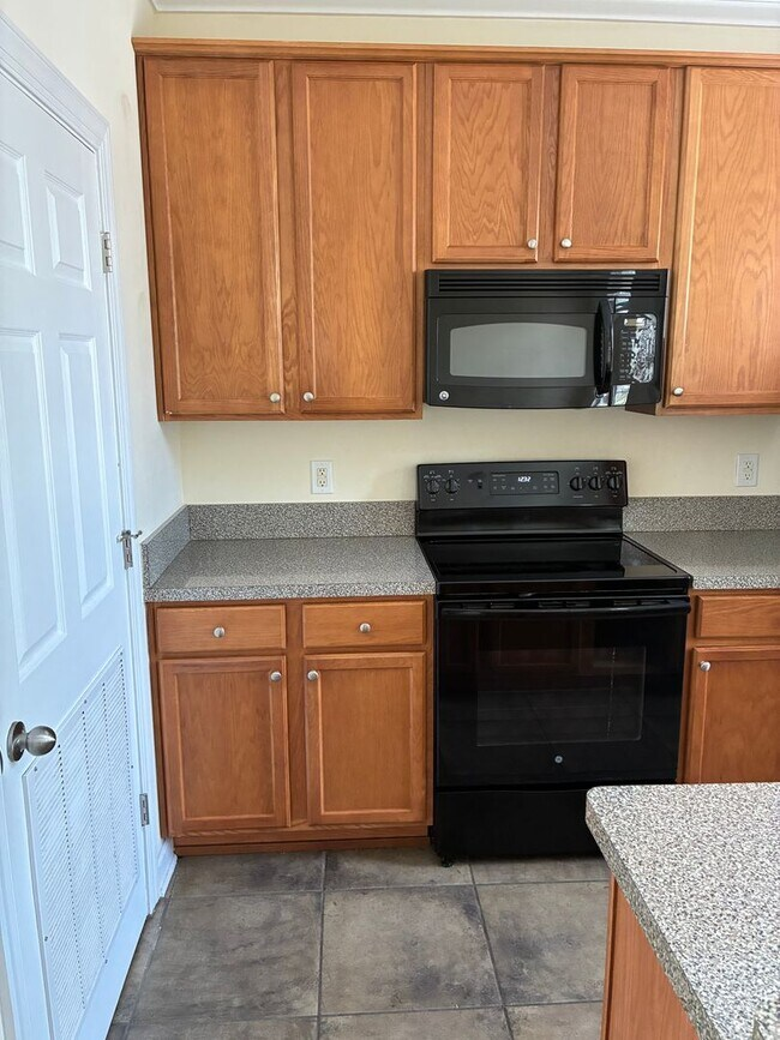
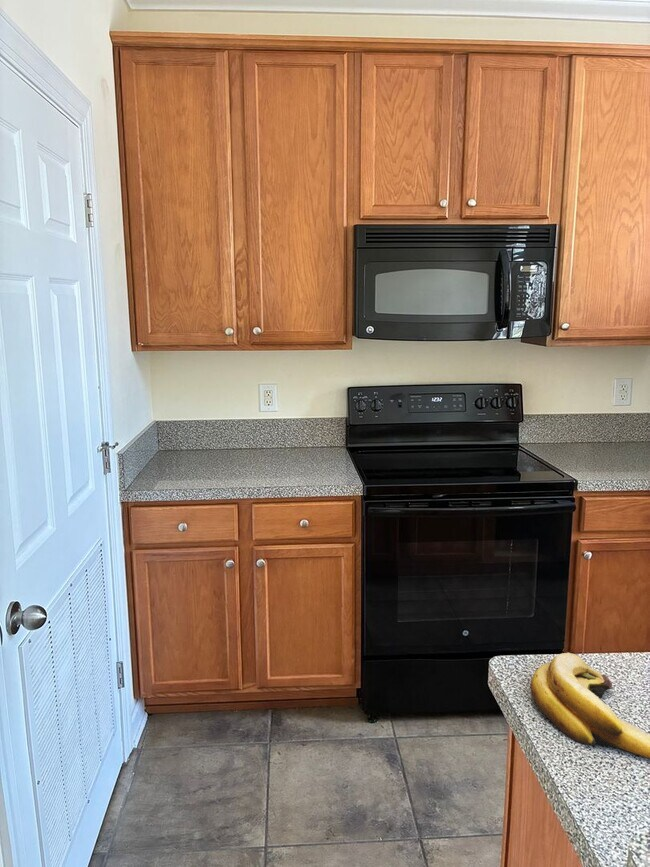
+ banana (599, 692)
